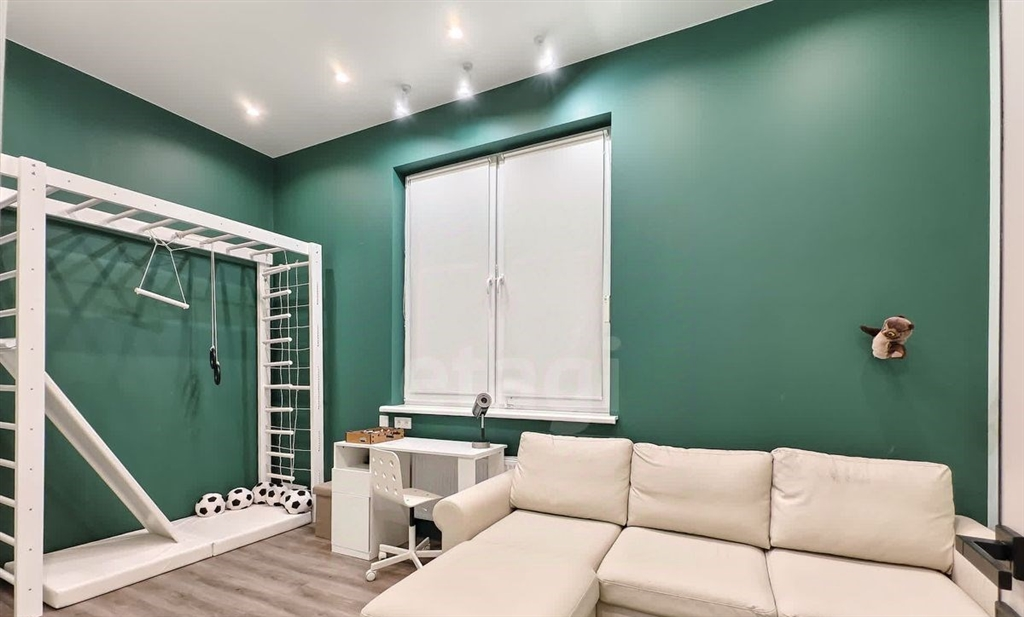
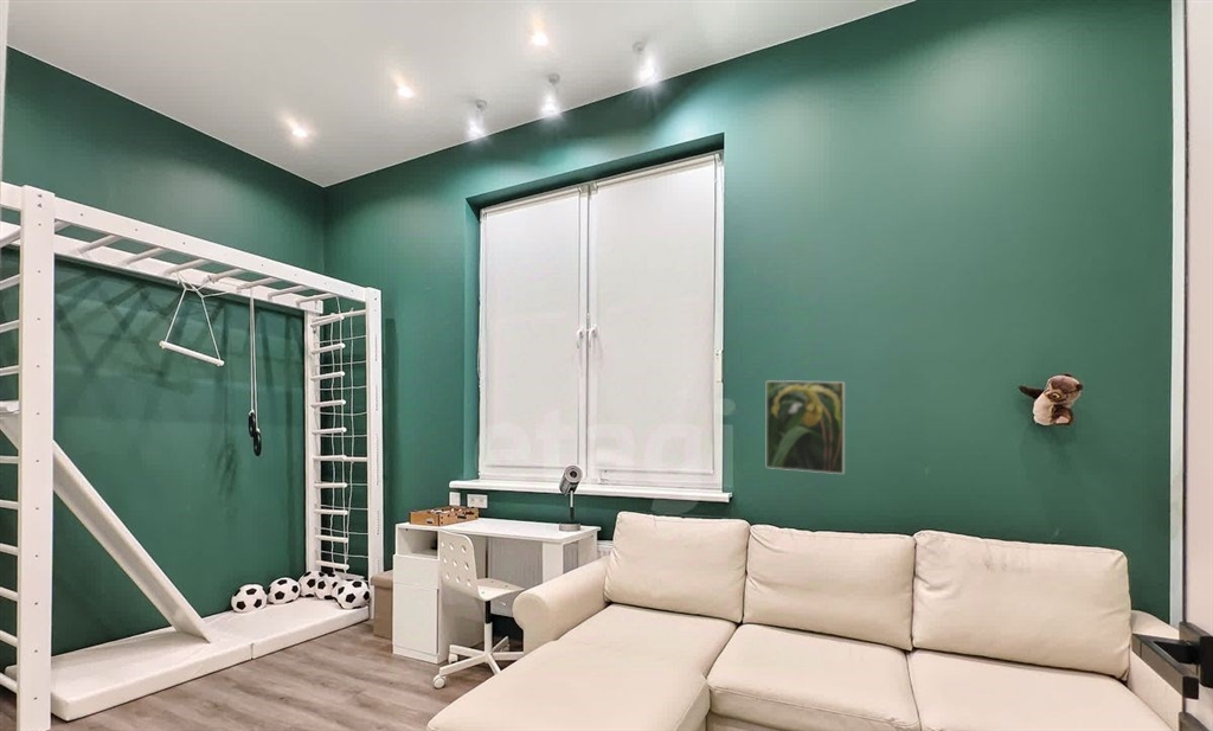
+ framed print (804, 425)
